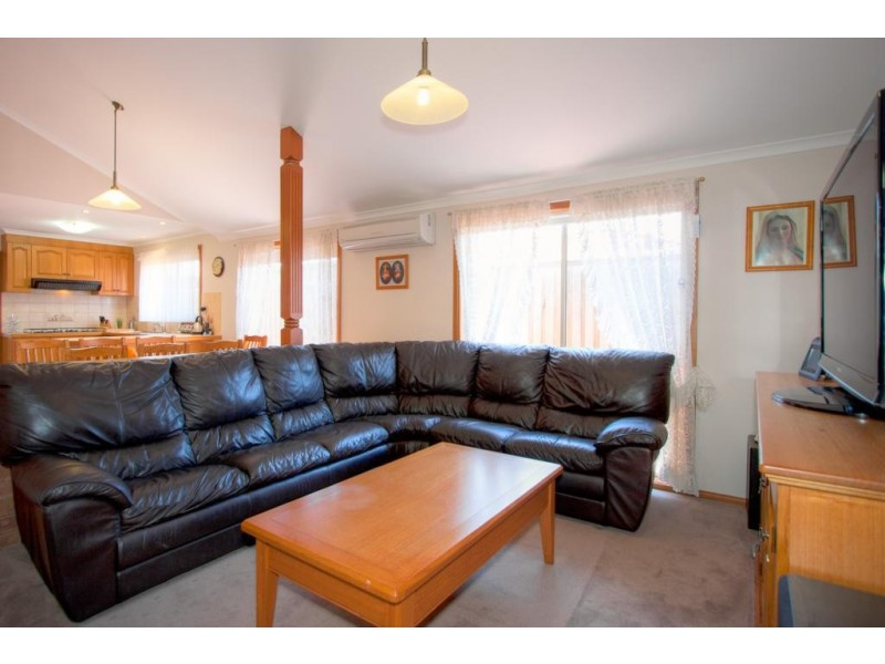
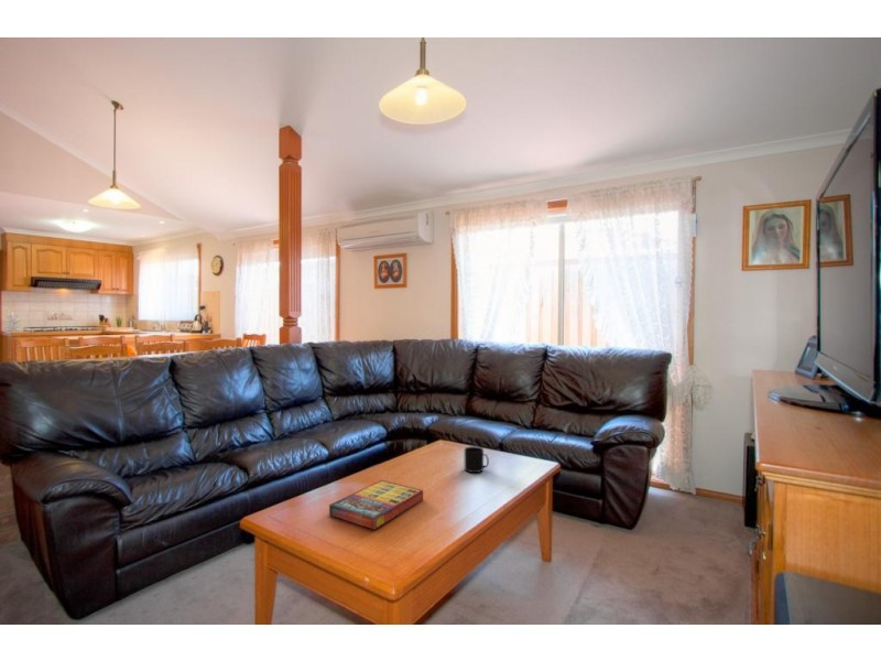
+ game compilation box (378, 501)
+ mug (476, 459)
